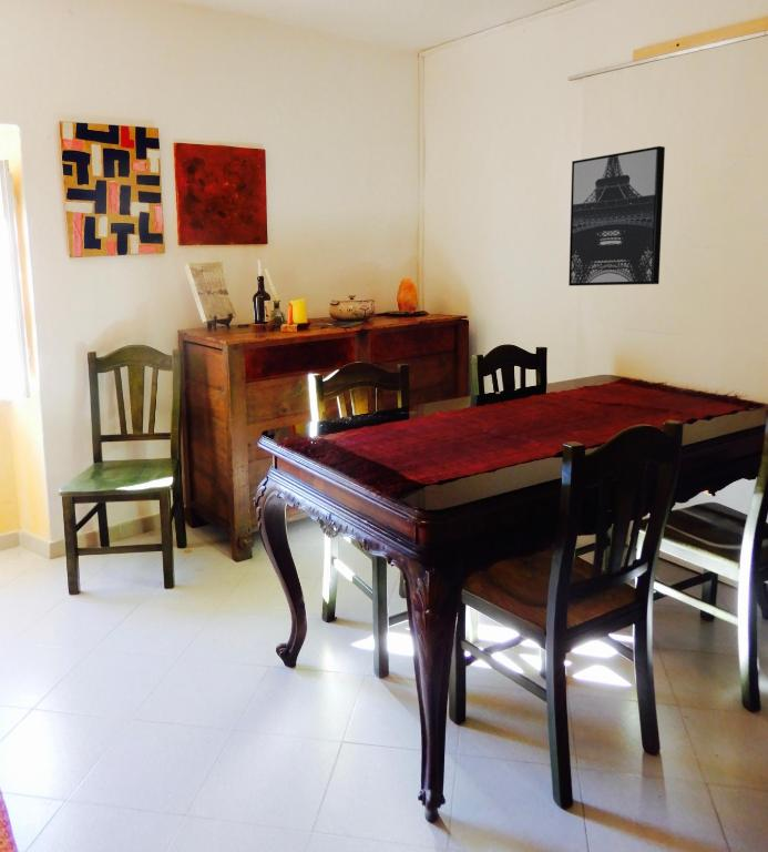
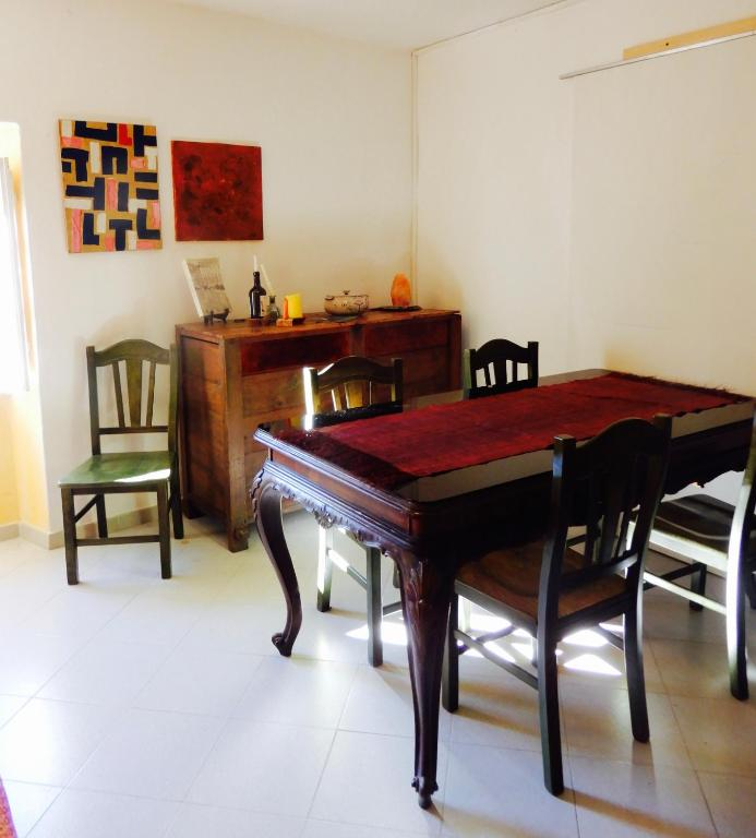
- wall art (613, 220)
